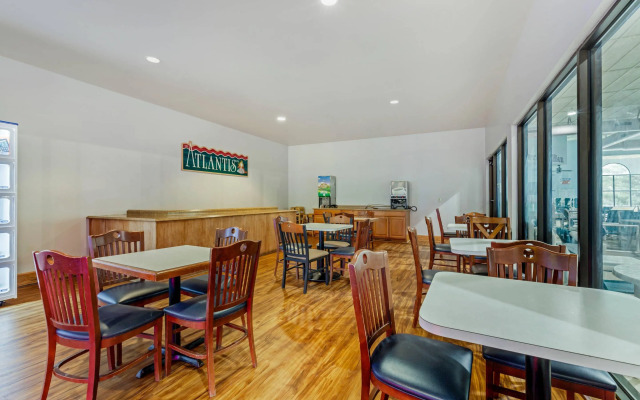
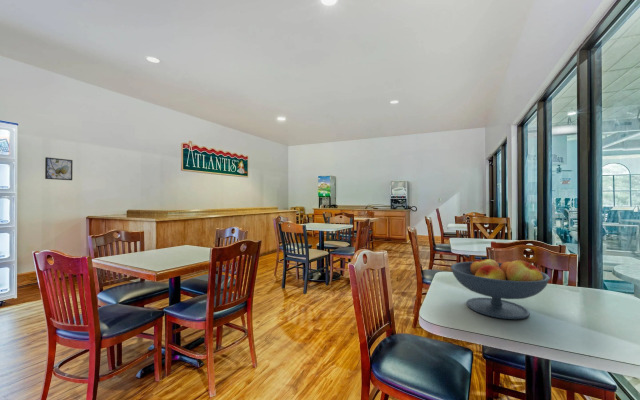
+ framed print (59, 169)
+ fruit bowl (496, 282)
